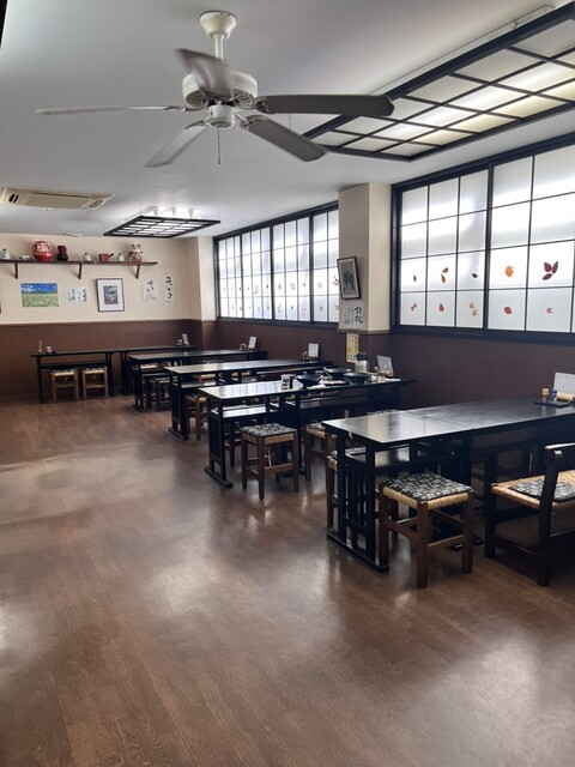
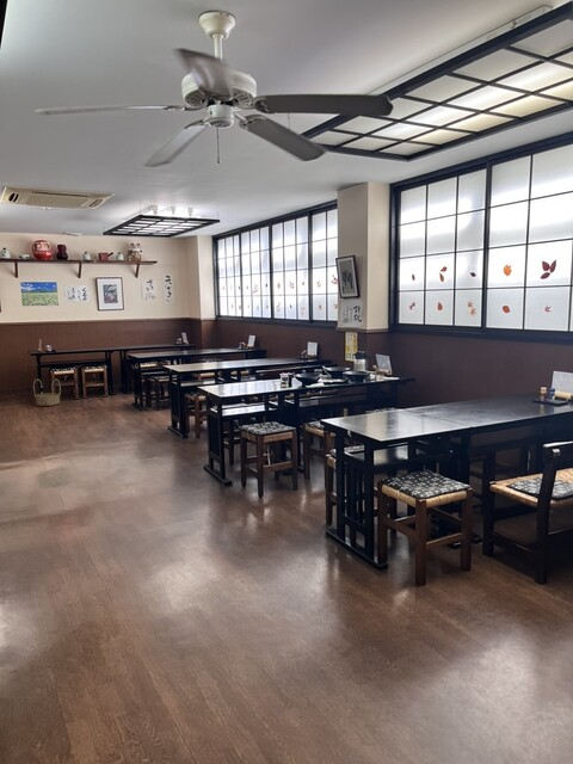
+ basket (48, 393)
